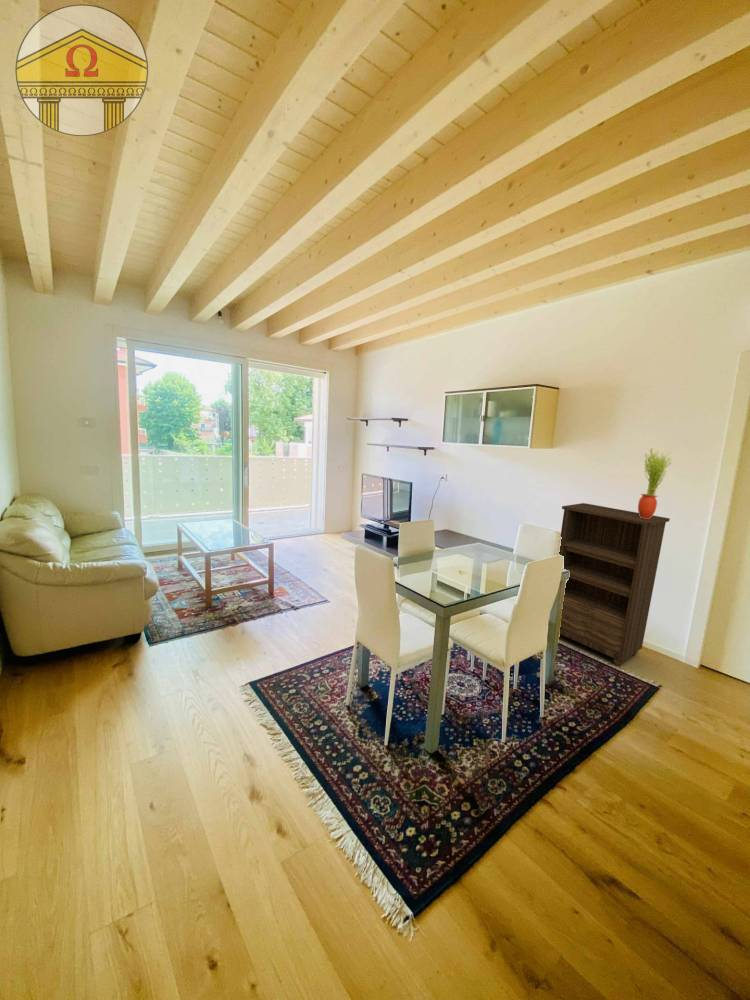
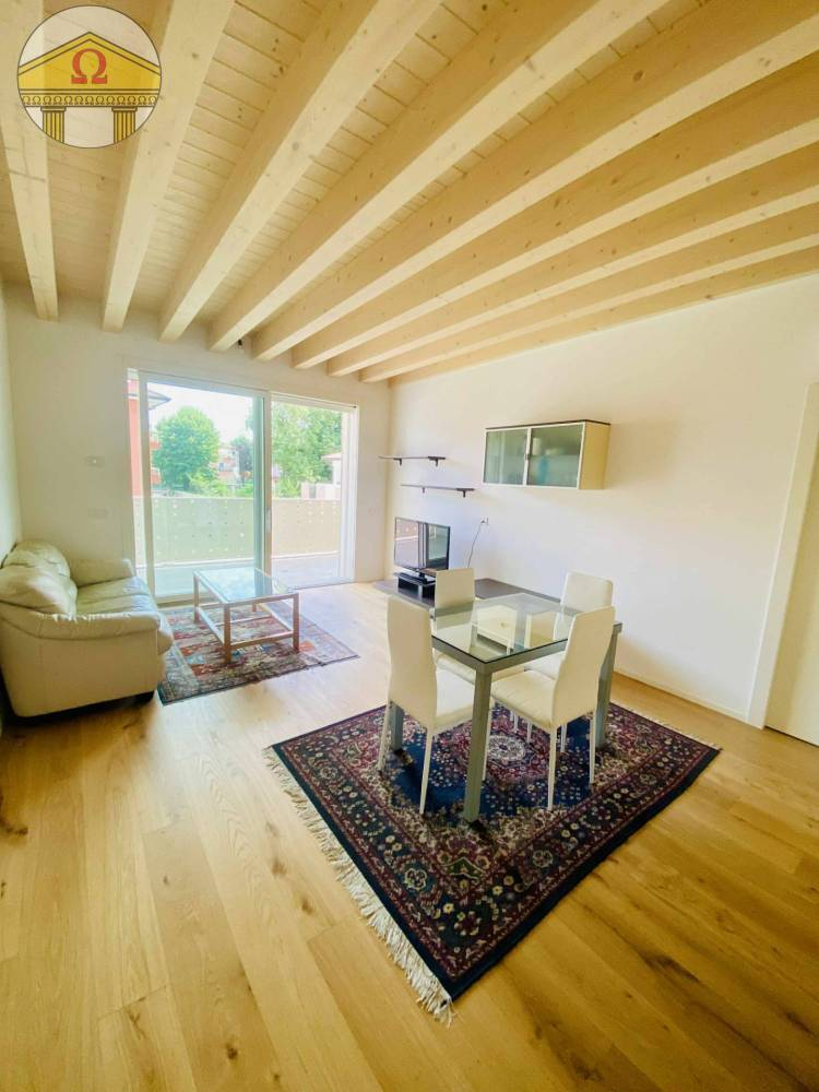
- bookshelf (602, 580)
- potted plant (653, 484)
